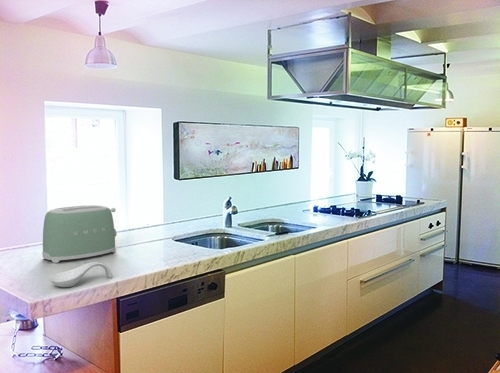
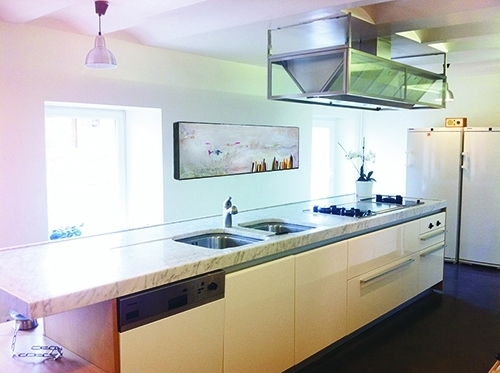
- toaster (79, 231)
- spoon rest (81, 273)
